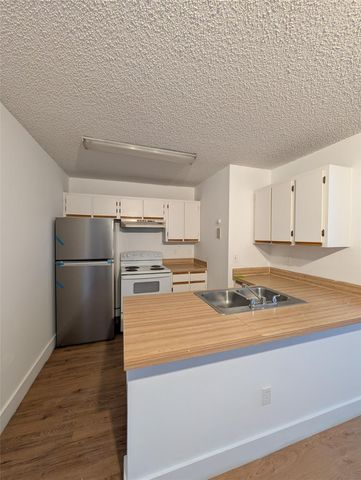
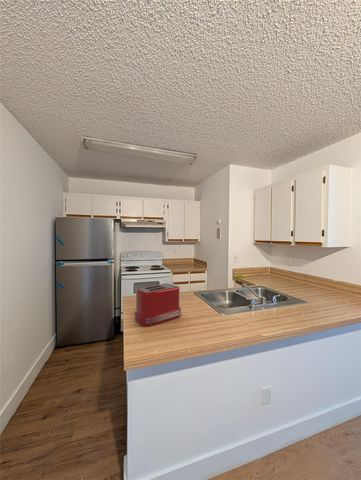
+ toaster (158, 302)
